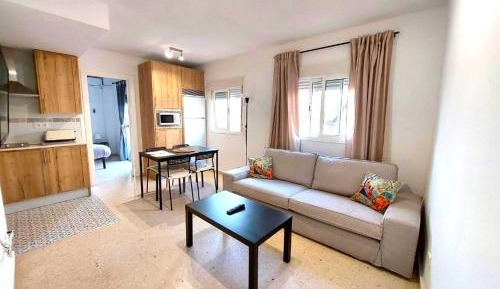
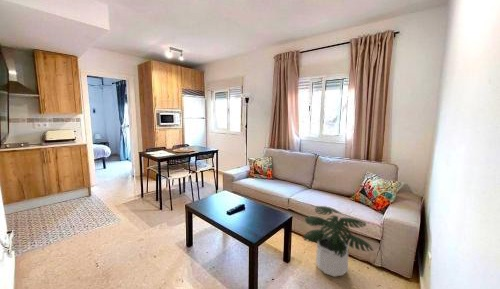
+ potted plant (333, 243)
